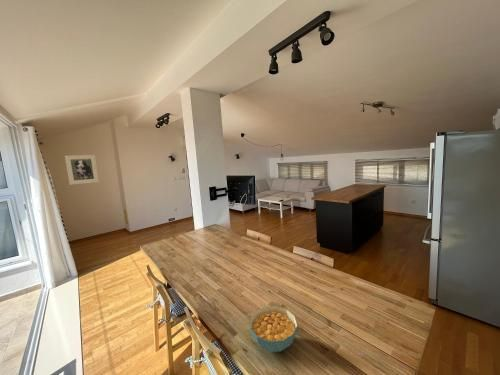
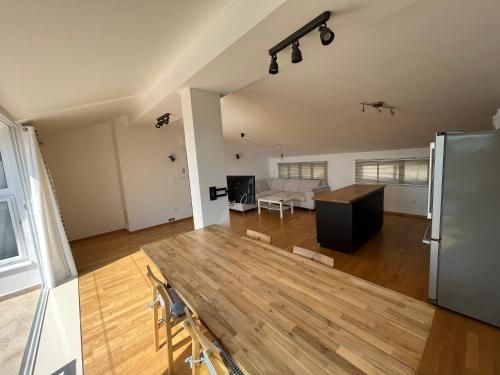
- cereal bowl (273, 332)
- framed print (82, 169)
